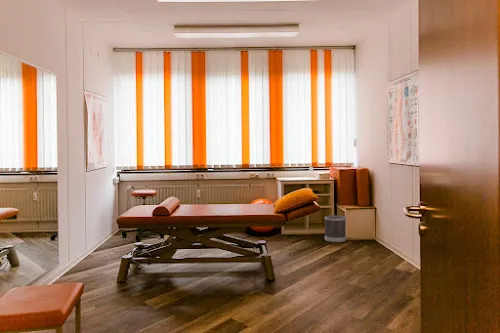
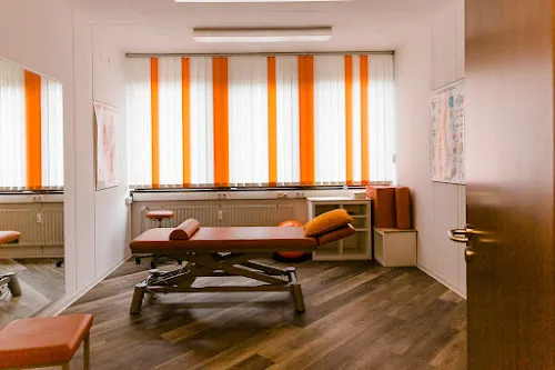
- wastebasket (335, 228)
